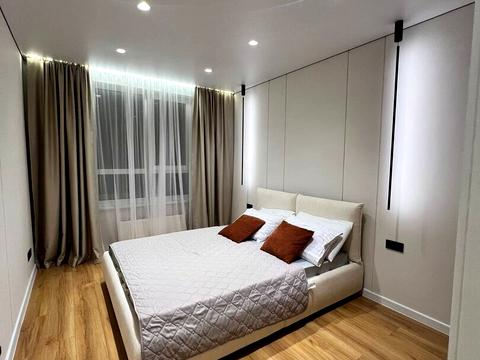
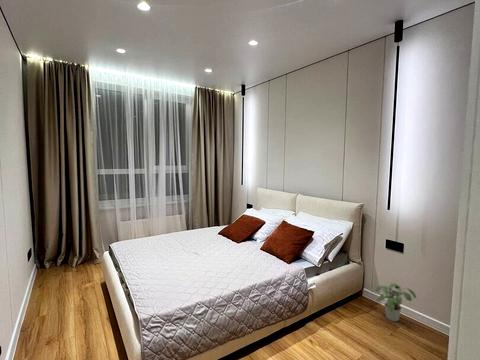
+ potted plant (391, 302)
